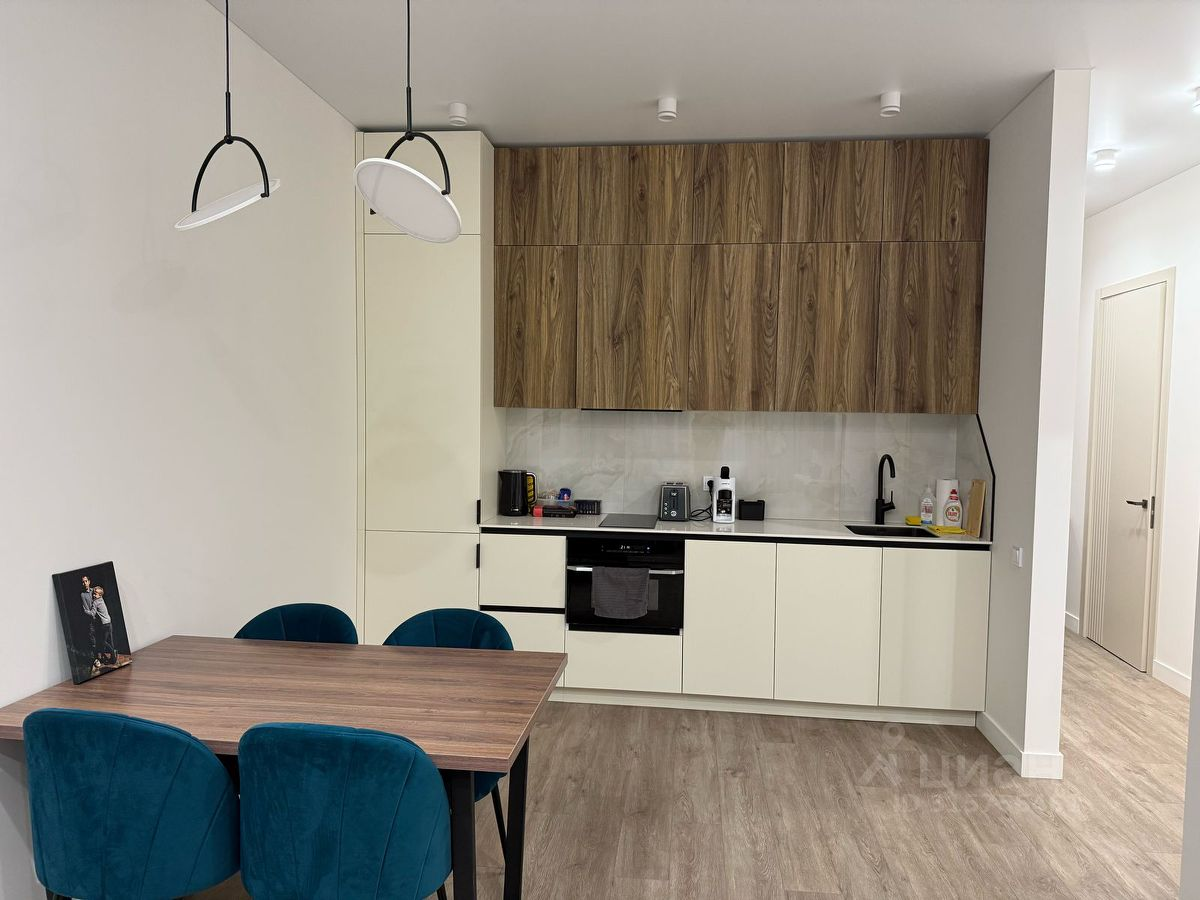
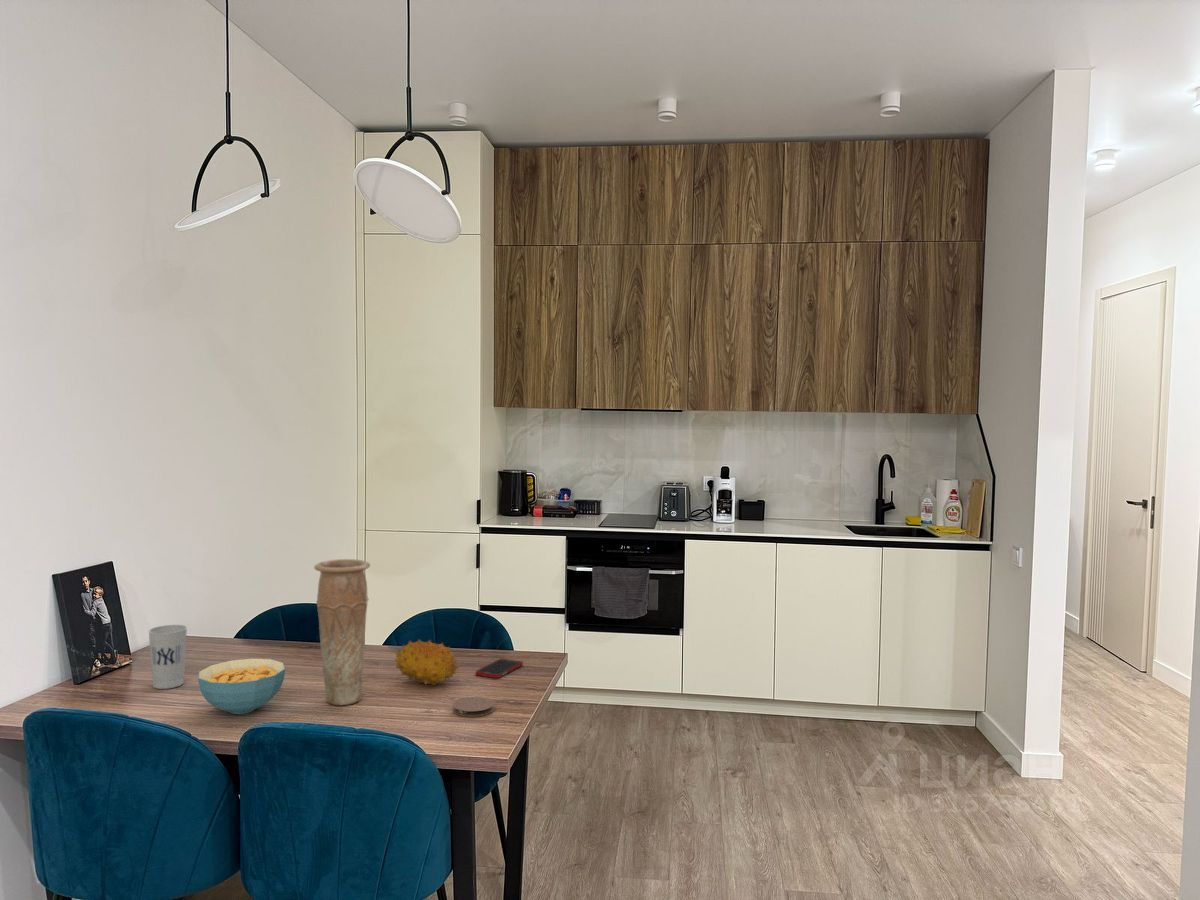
+ cereal bowl (242, 690)
+ cell phone (499, 668)
+ fruit (425, 661)
+ cup (168, 656)
+ vase (342, 632)
+ coaster (473, 706)
